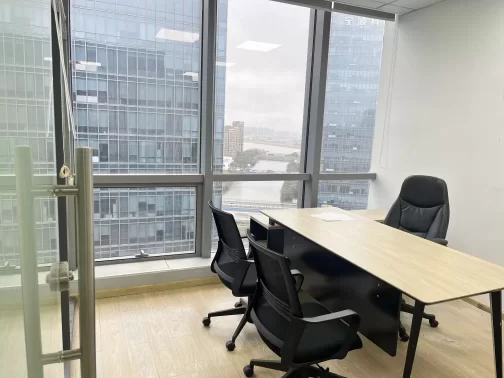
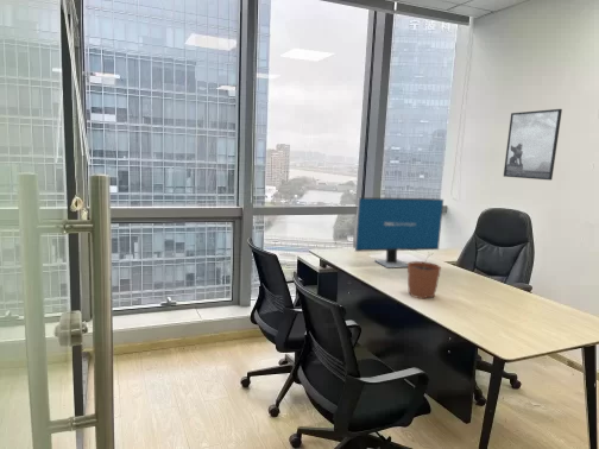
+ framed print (530, 145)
+ plant pot (423, 272)
+ computer monitor (395, 230)
